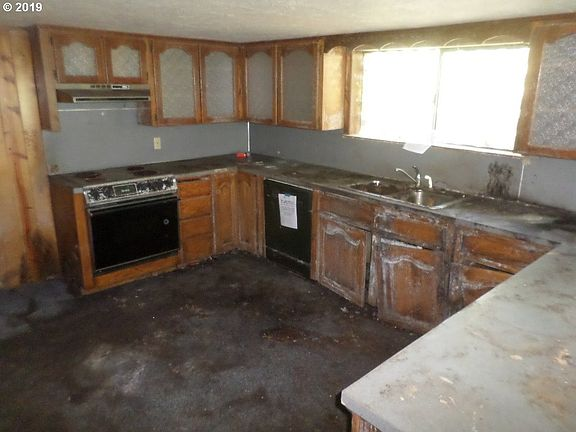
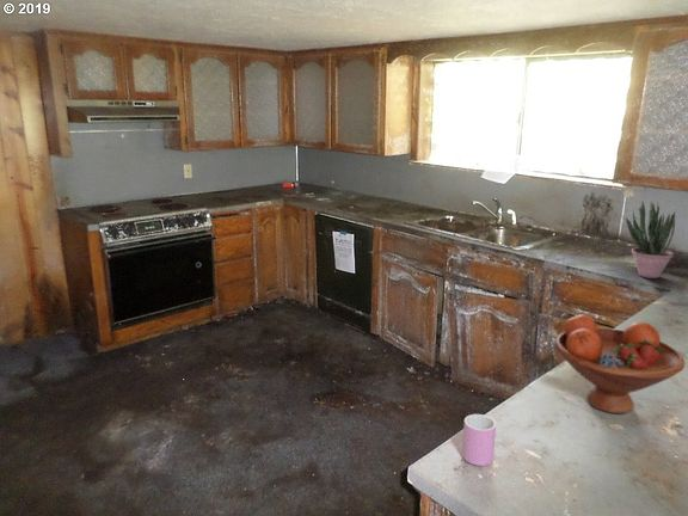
+ potted plant (649, 239)
+ fruit bowl (614, 366)
+ cup (480, 436)
